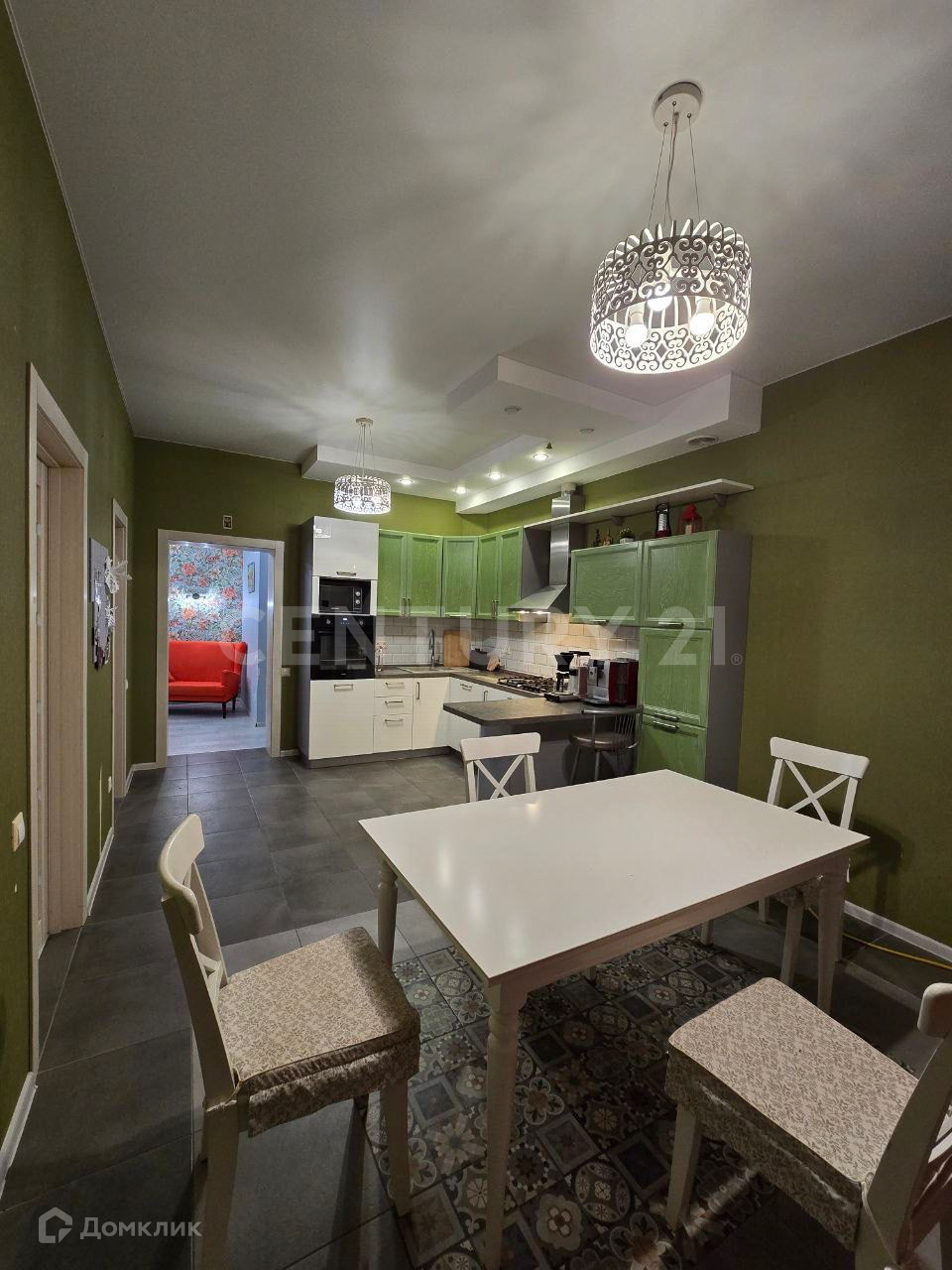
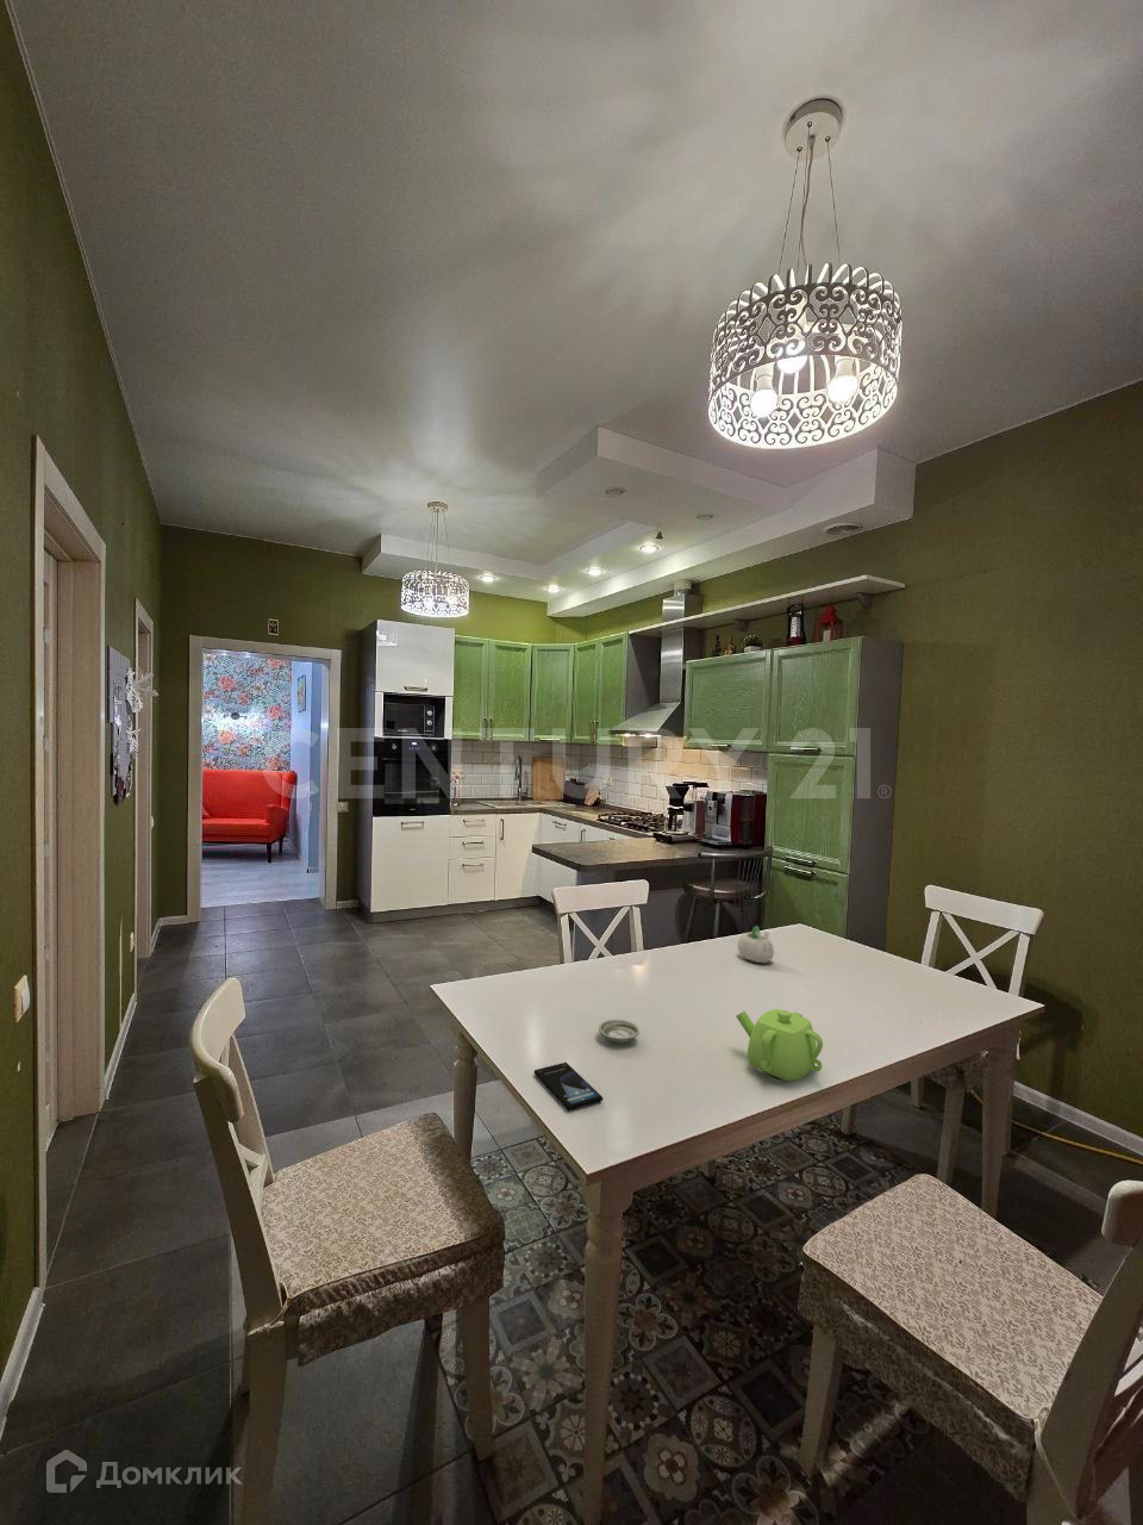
+ saucer (618, 1033)
+ succulent planter (756, 943)
+ teapot (777, 1037)
+ smartphone (567, 1084)
